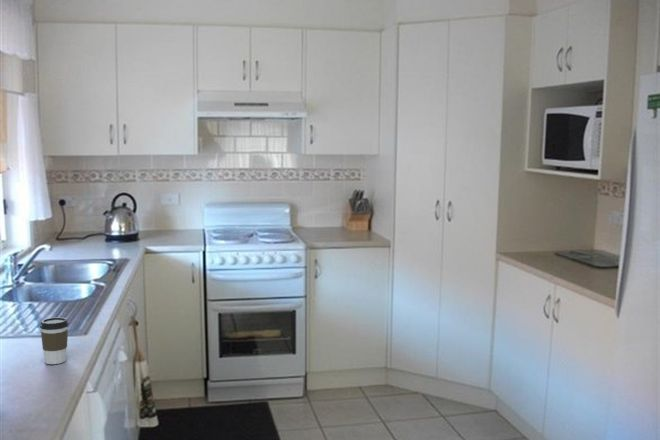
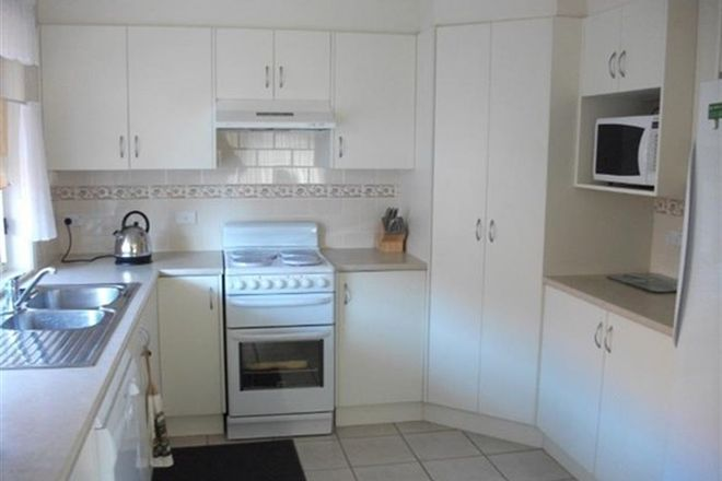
- coffee cup (54, 340)
